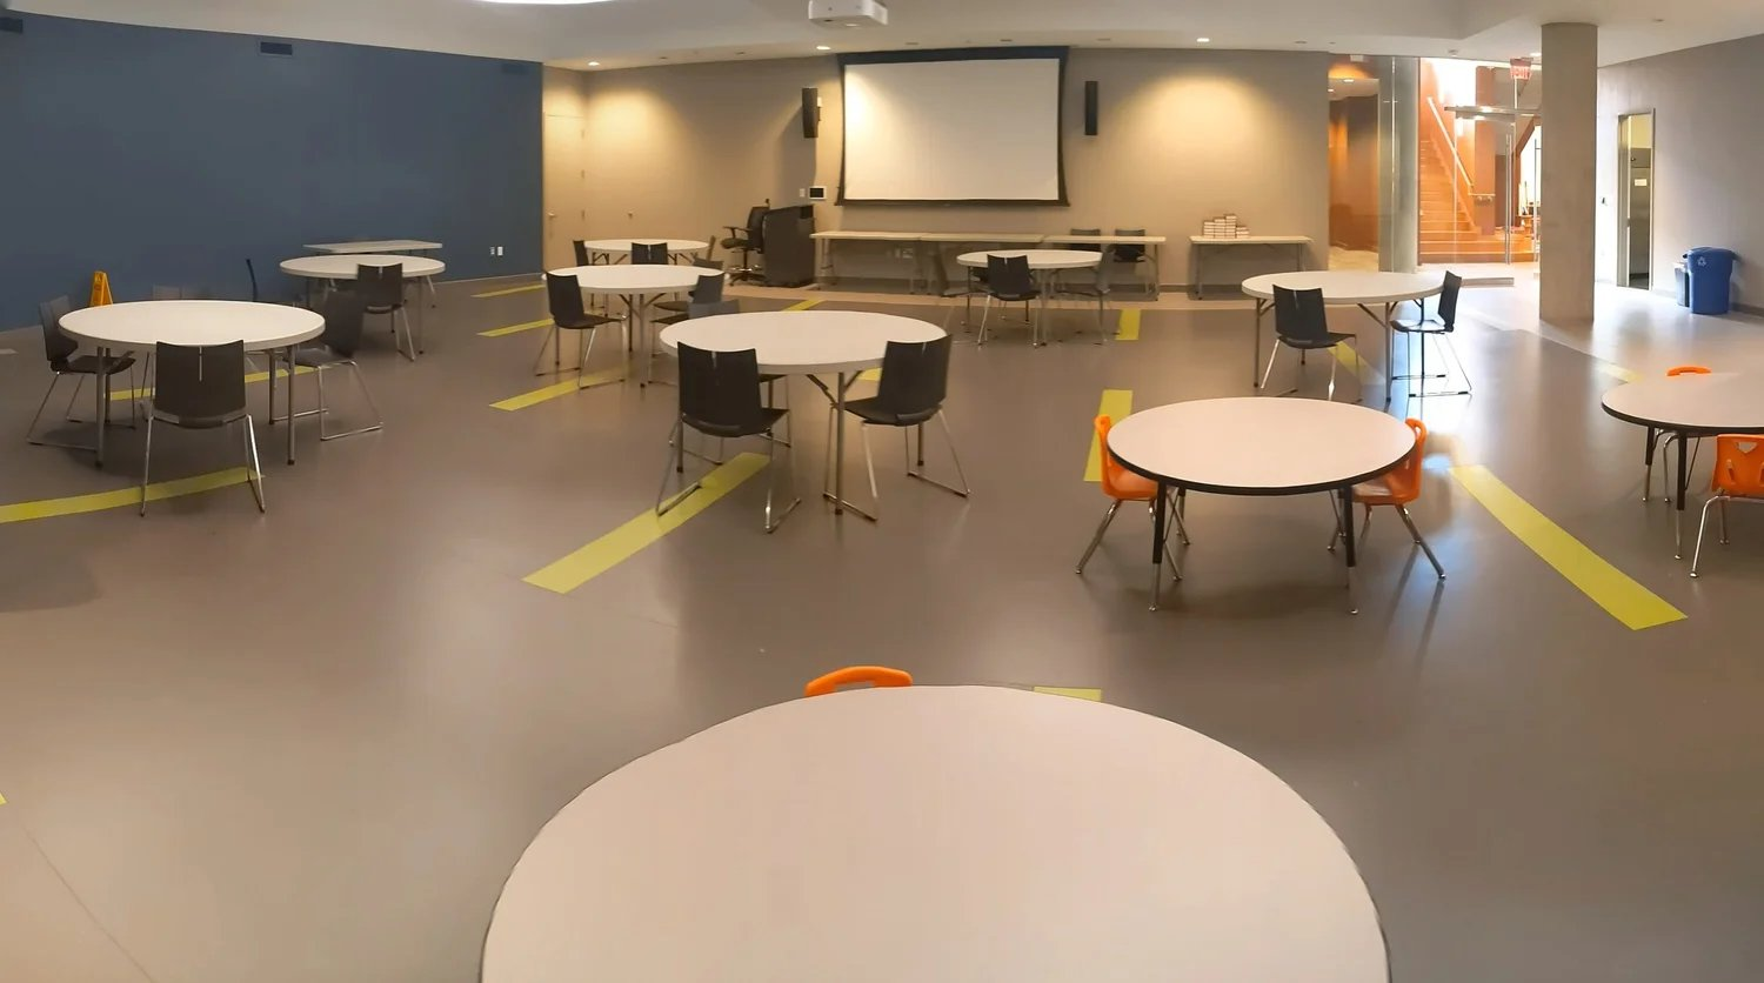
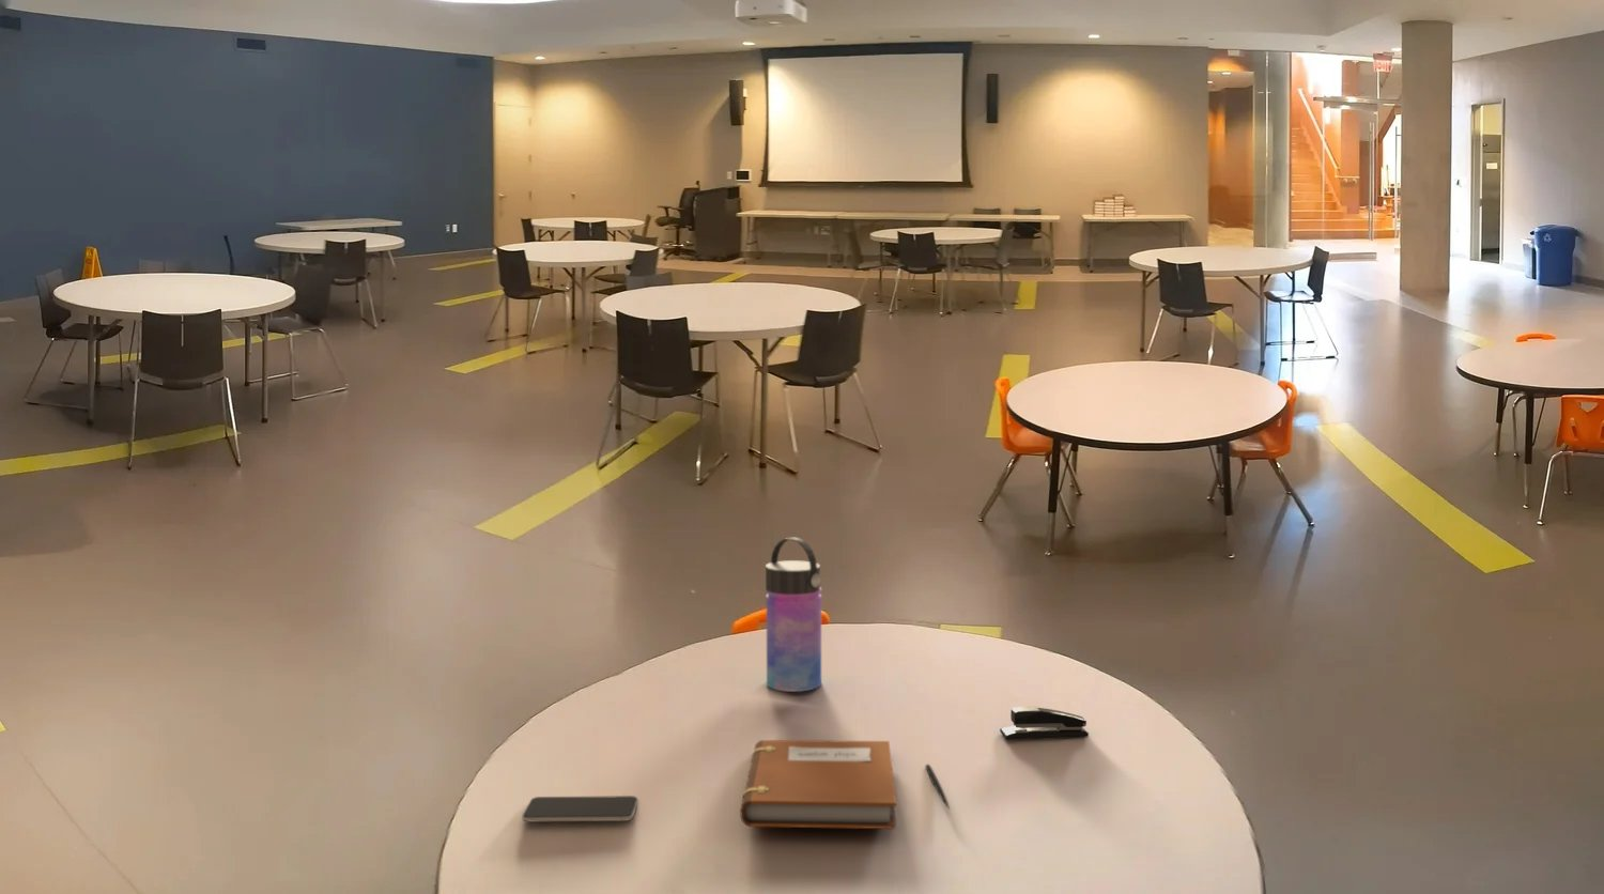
+ water bottle (794, 611)
+ pen (937, 785)
+ notebook (819, 778)
+ stapler (1044, 721)
+ smartphone (580, 808)
